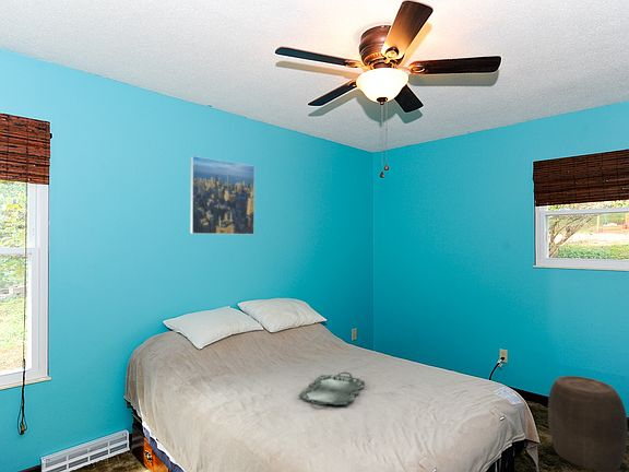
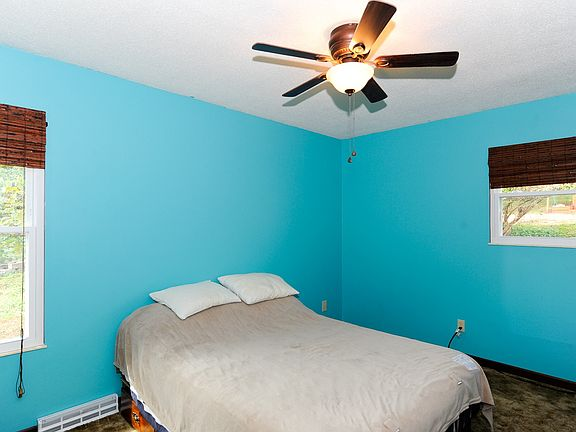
- serving tray (333, 388)
- stool (585, 420)
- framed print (224, 197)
